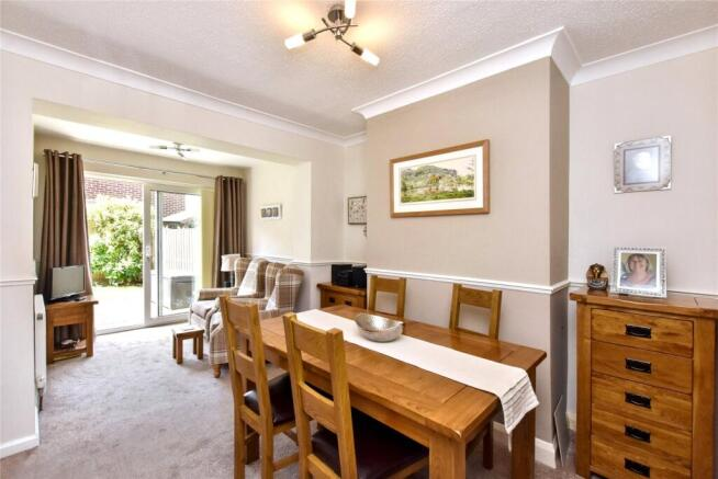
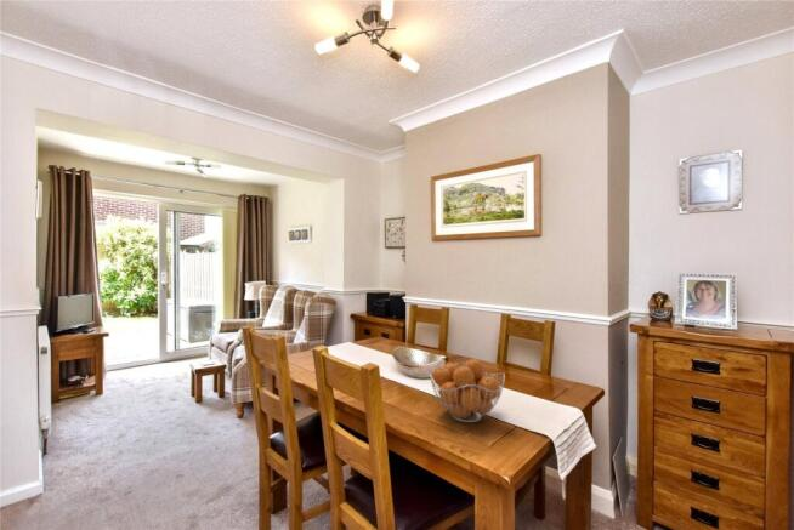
+ fruit basket (466, 388)
